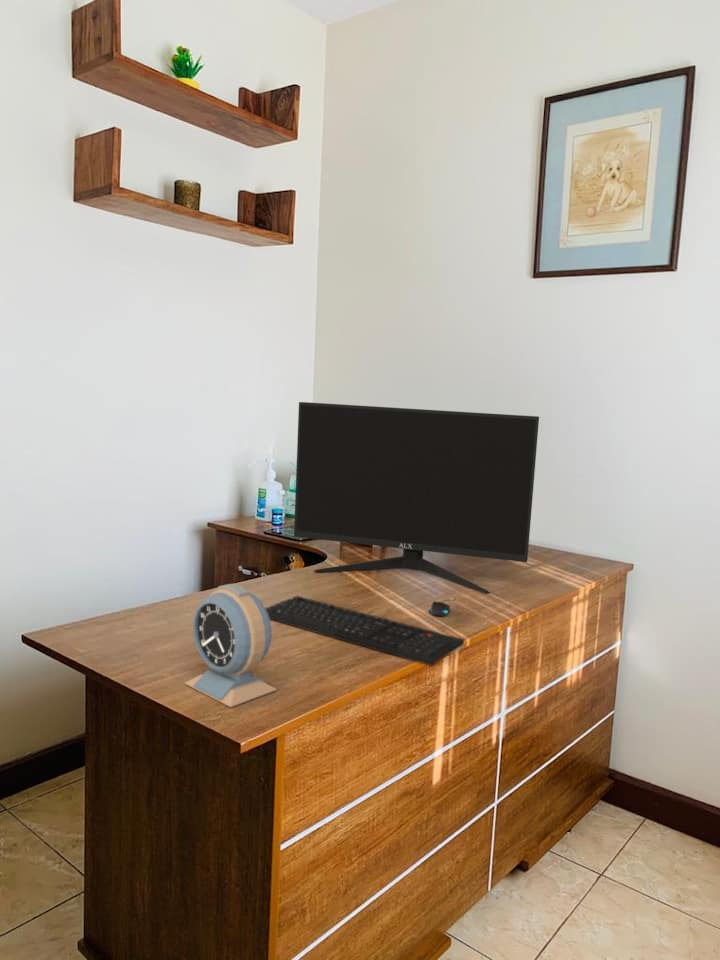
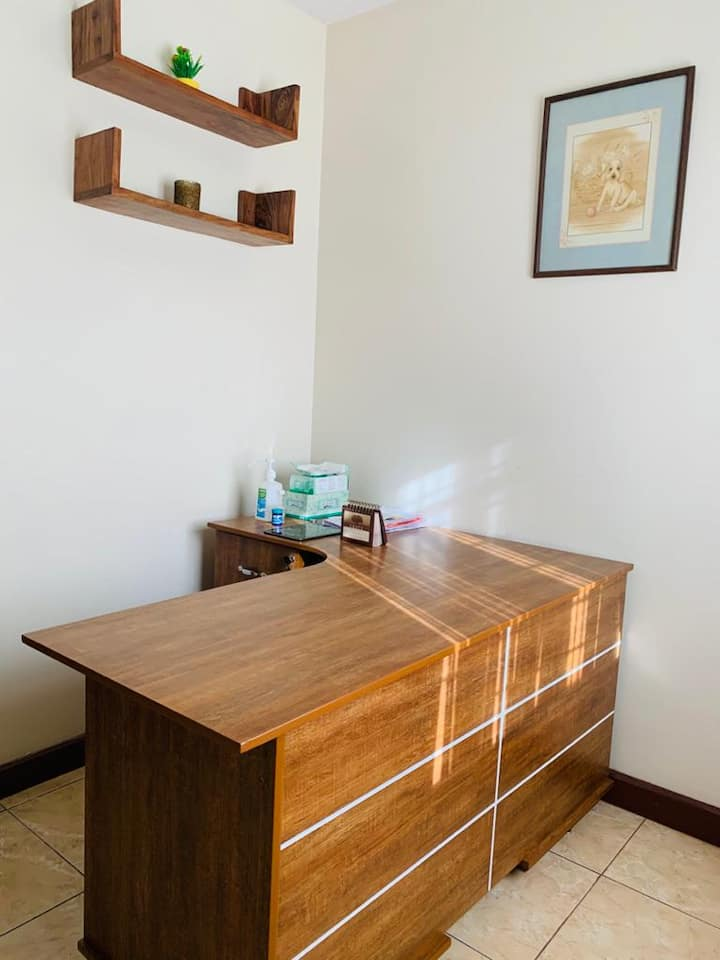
- keyboard (357, 625)
- computer monitor (413, 491)
- mouse (446, 604)
- alarm clock (231, 636)
